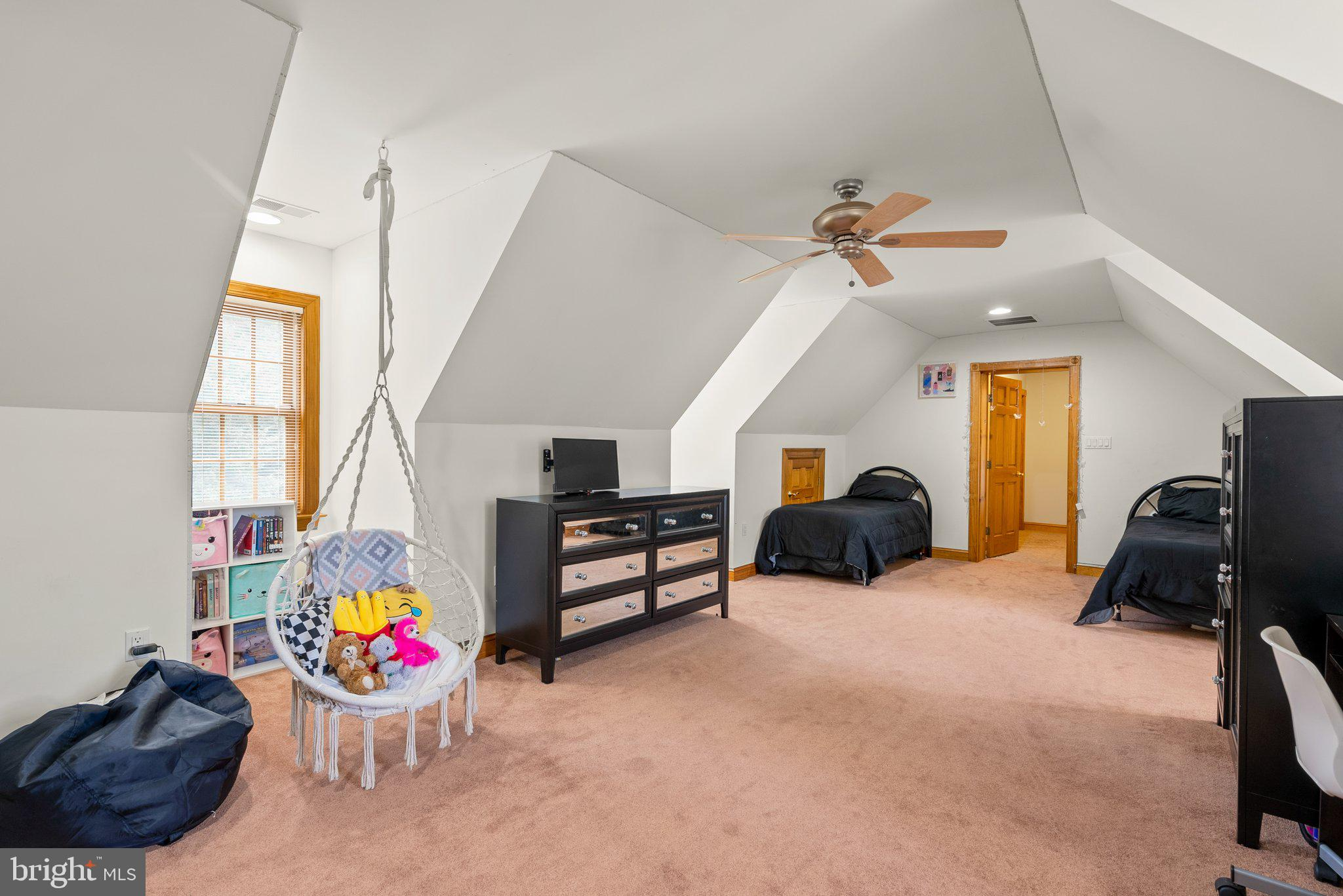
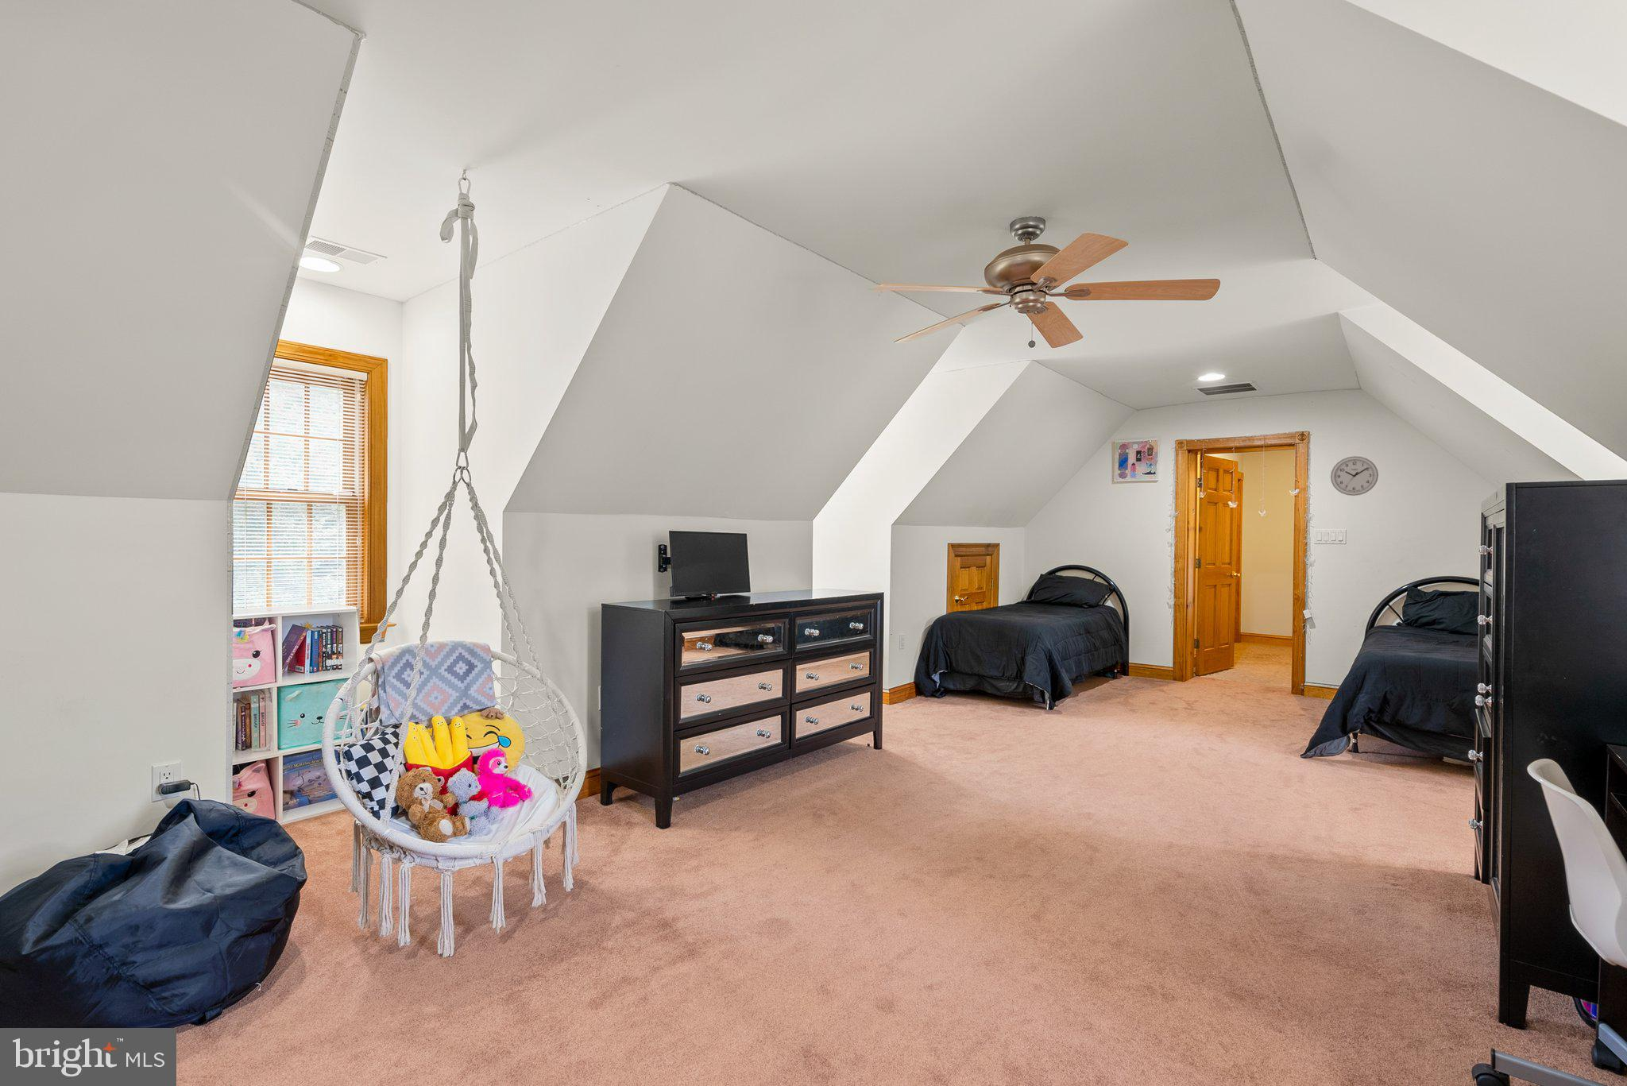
+ wall clock (1353, 476)
